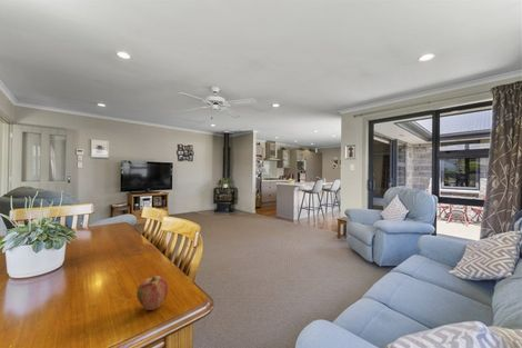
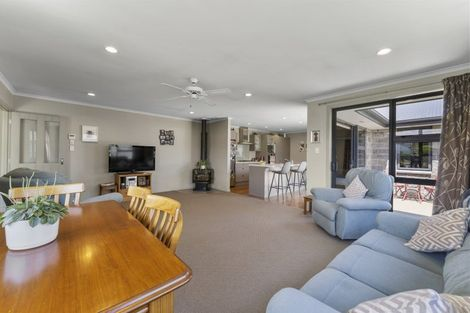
- apple (152, 291)
